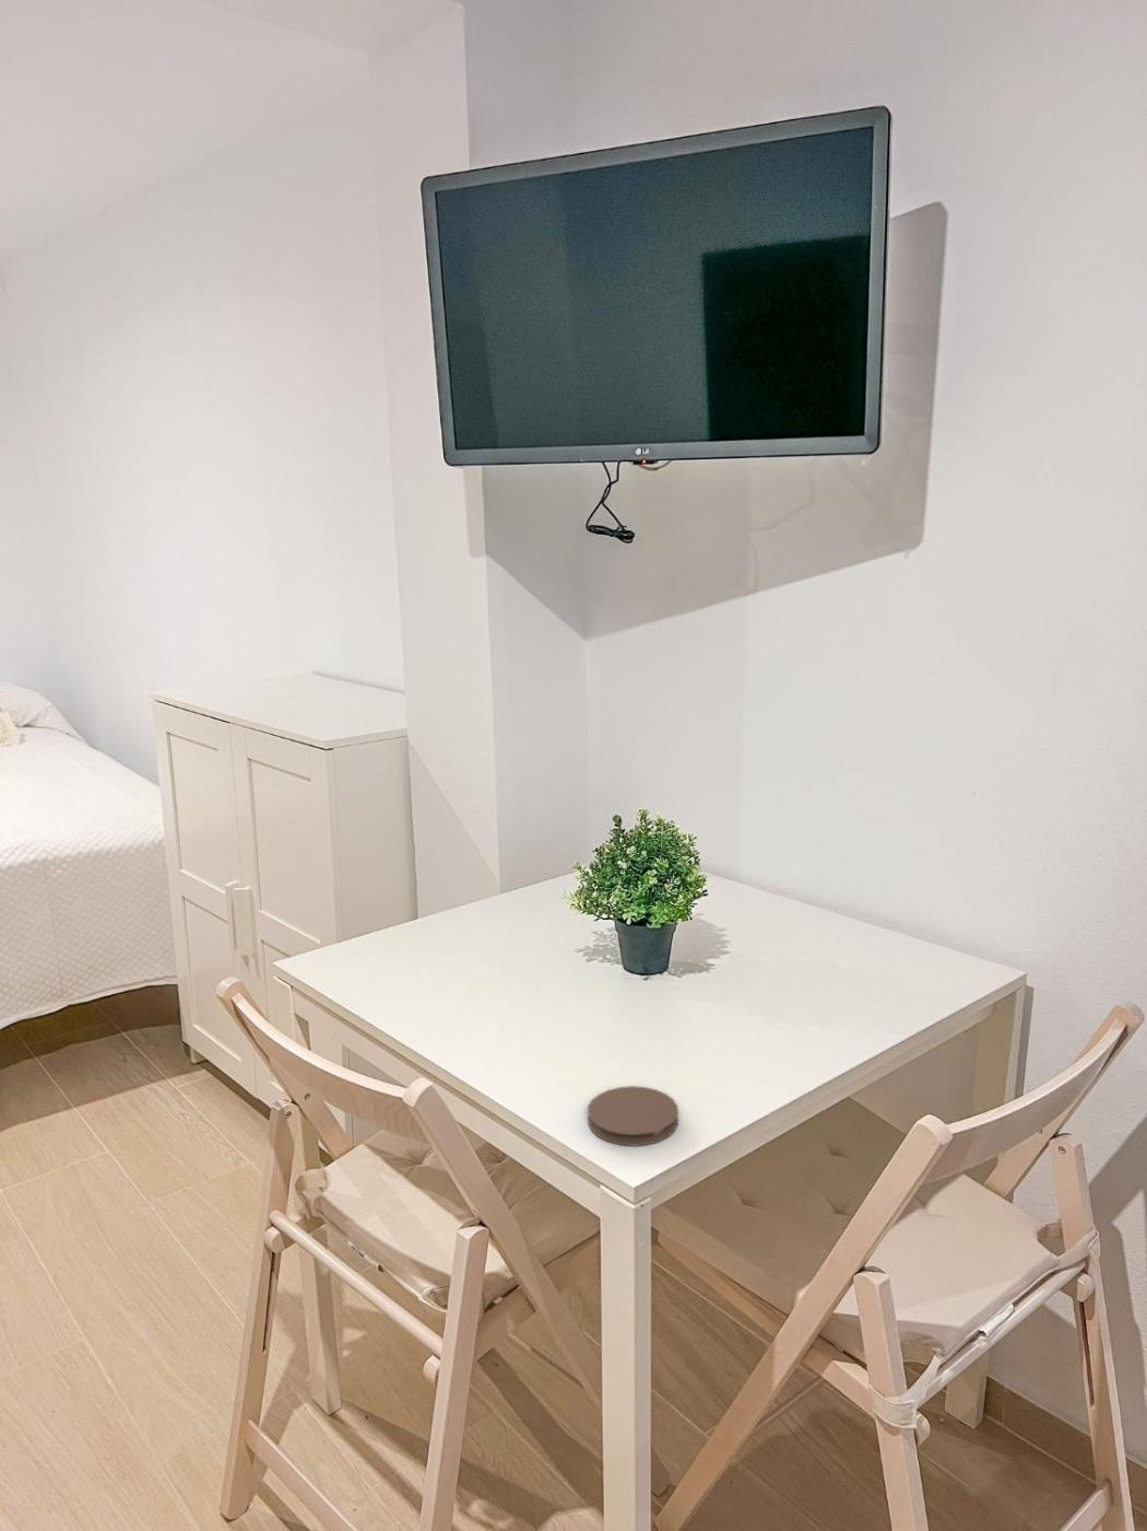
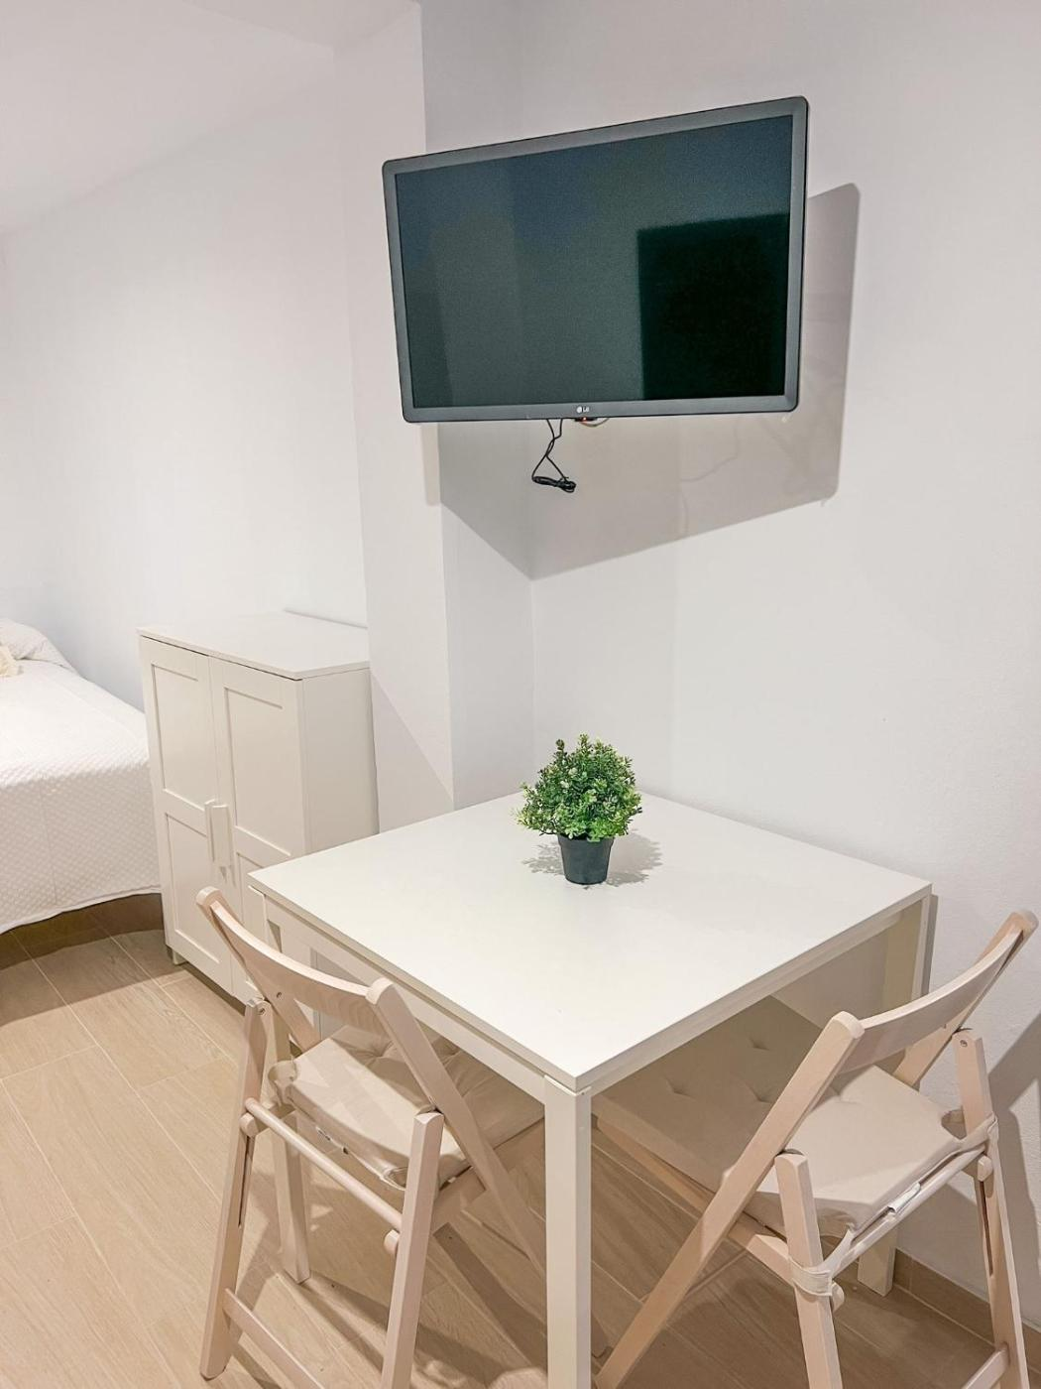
- coaster (633, 1114)
